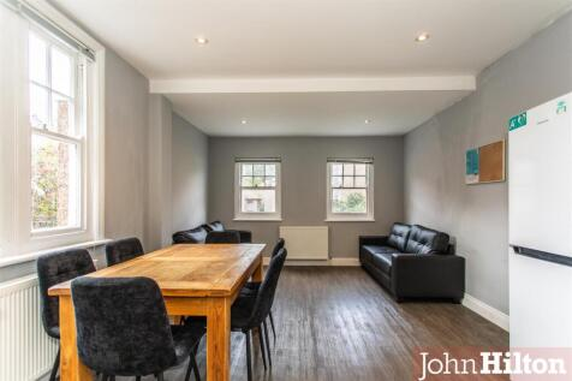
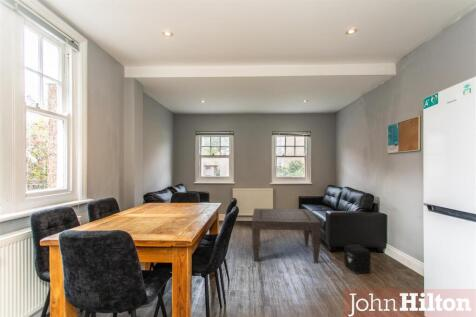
+ coffee table (283, 229)
+ air purifier (356, 258)
